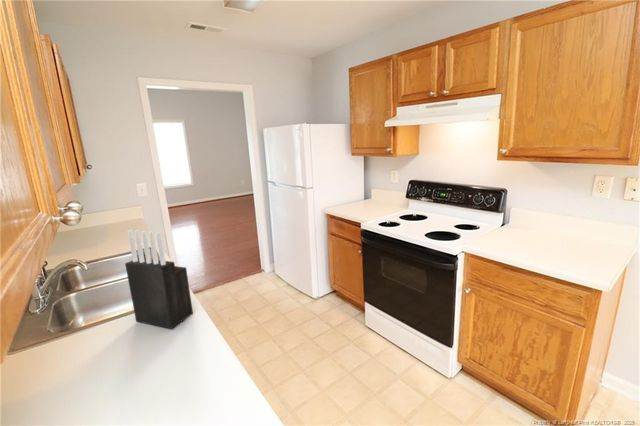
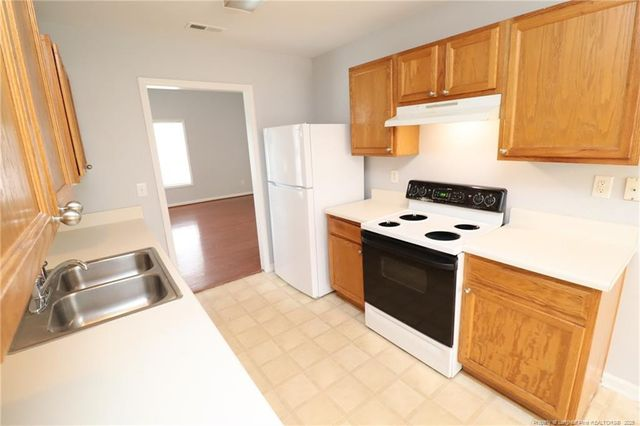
- knife block (160, 273)
